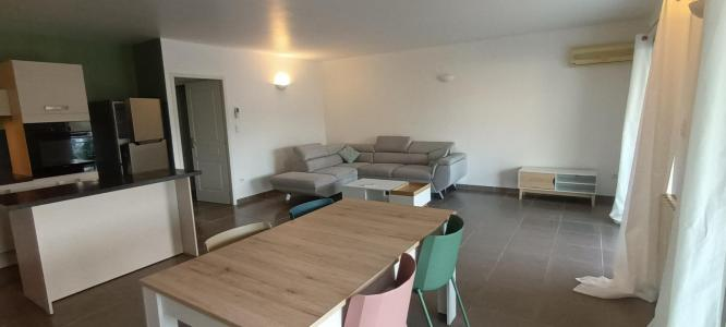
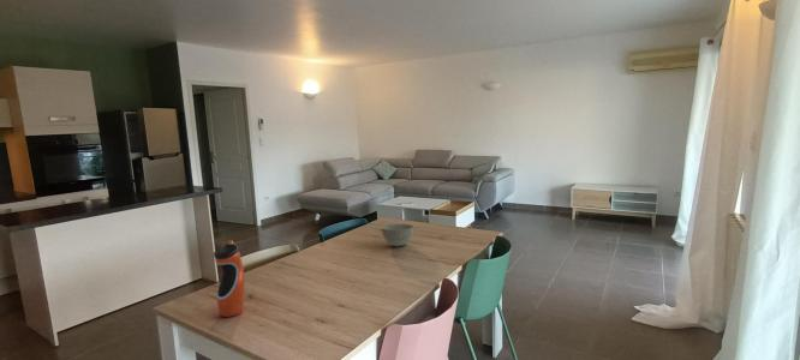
+ bowl (398, 235)
+ water bottle (229, 276)
